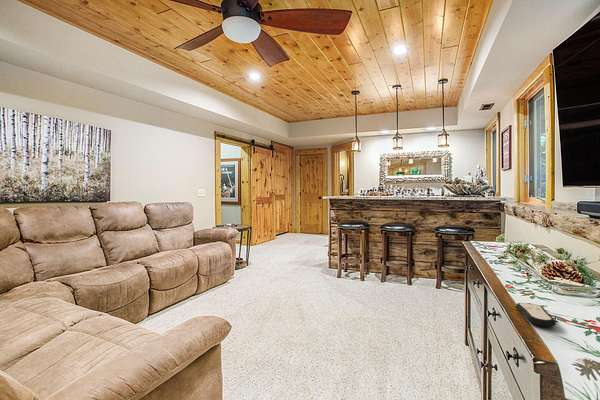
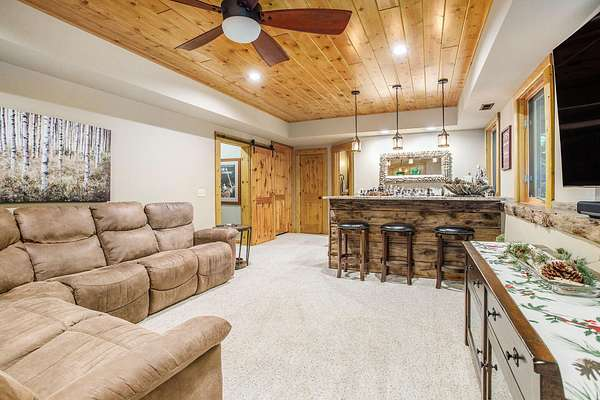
- remote control (535, 313)
